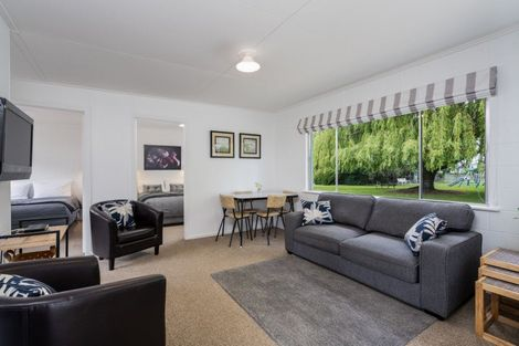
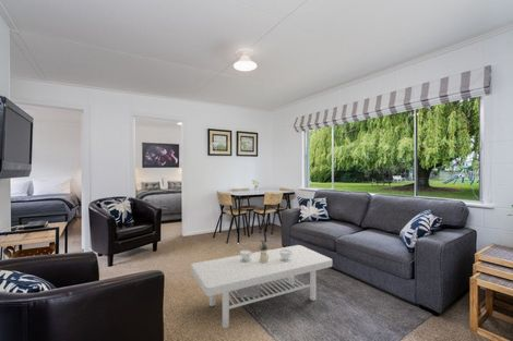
+ coffee table (263, 270)
